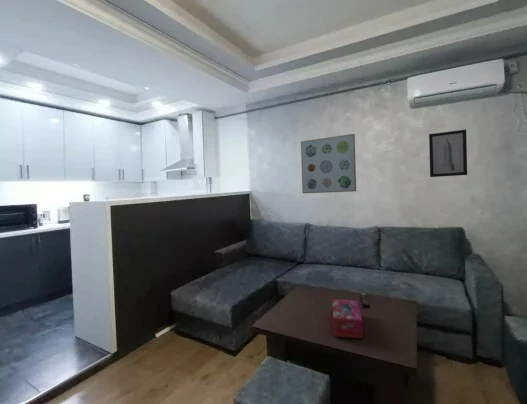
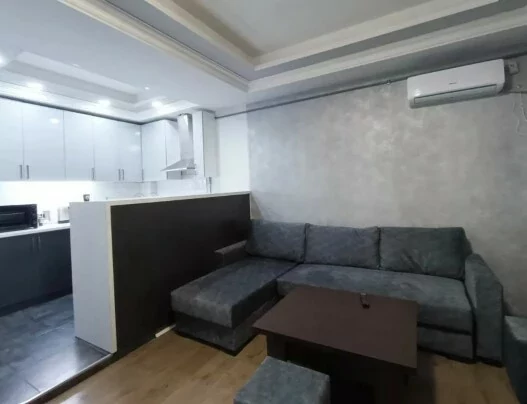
- wall art (327, 165)
- tissue box (346, 317)
- wall art (447, 154)
